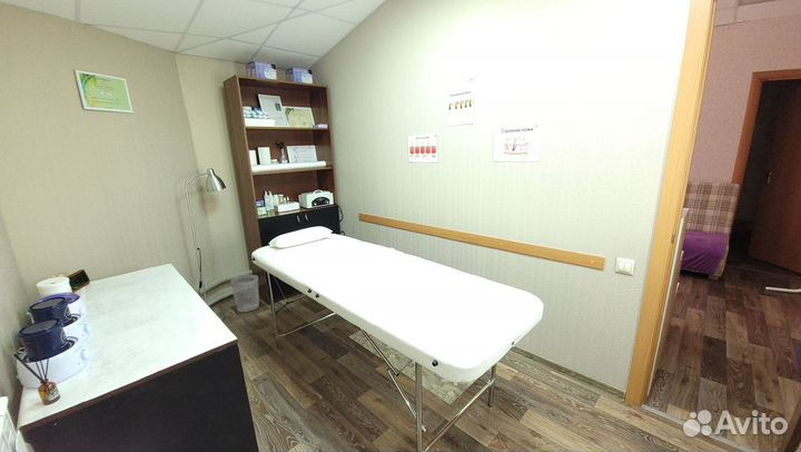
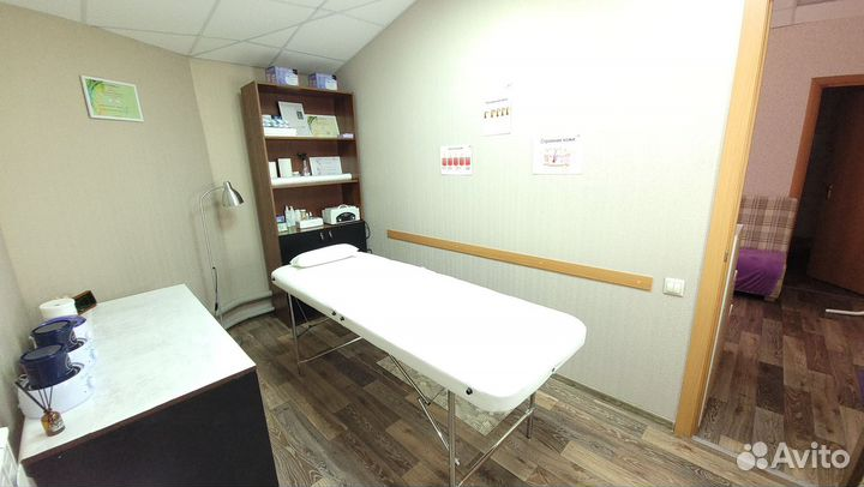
- wastebasket (246, 294)
